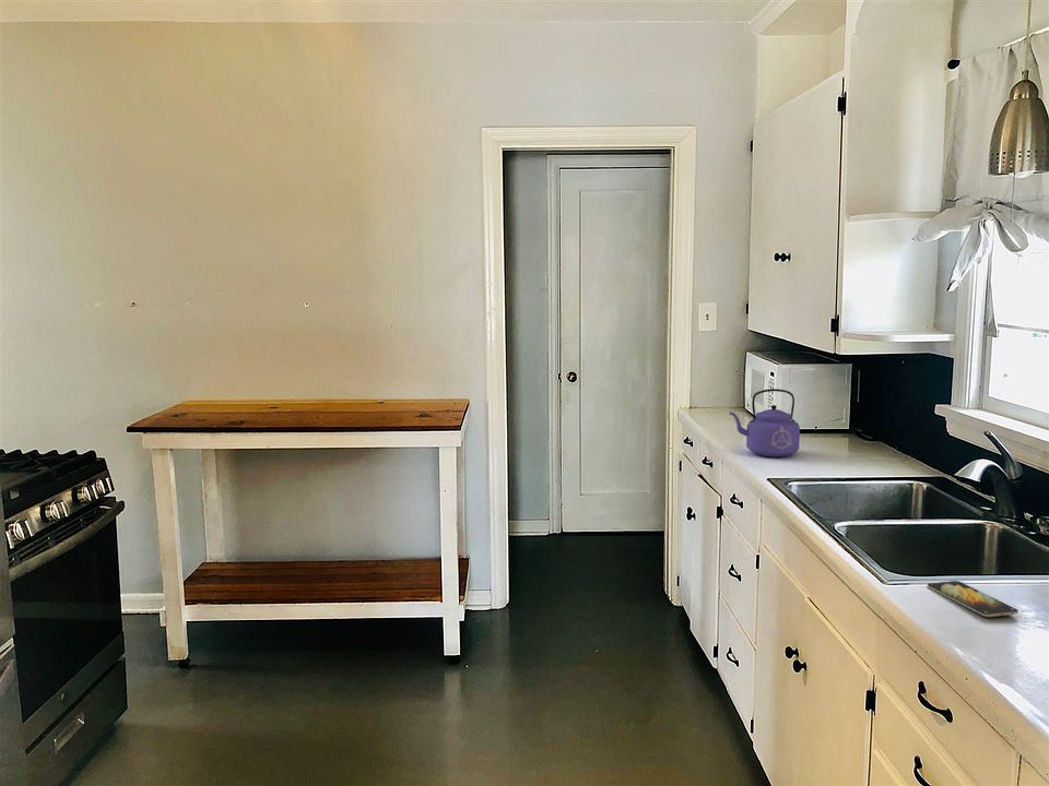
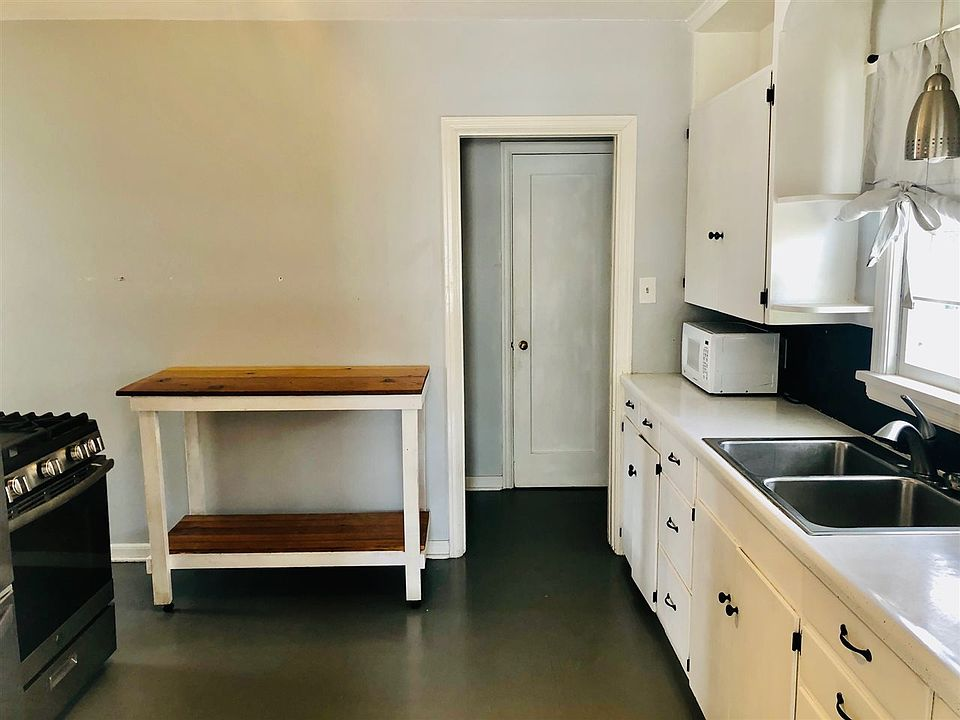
- smartphone (970, 597)
- kettle (764, 420)
